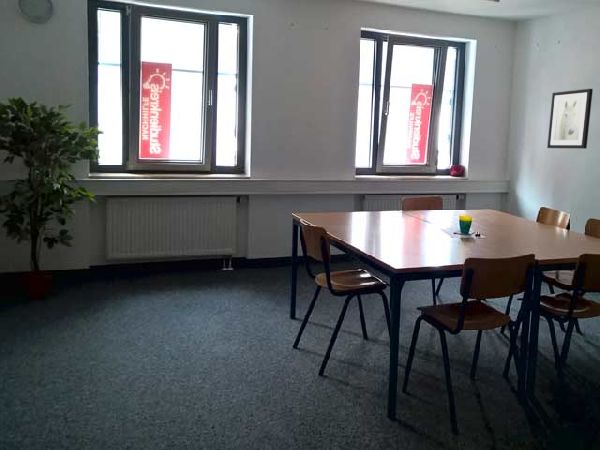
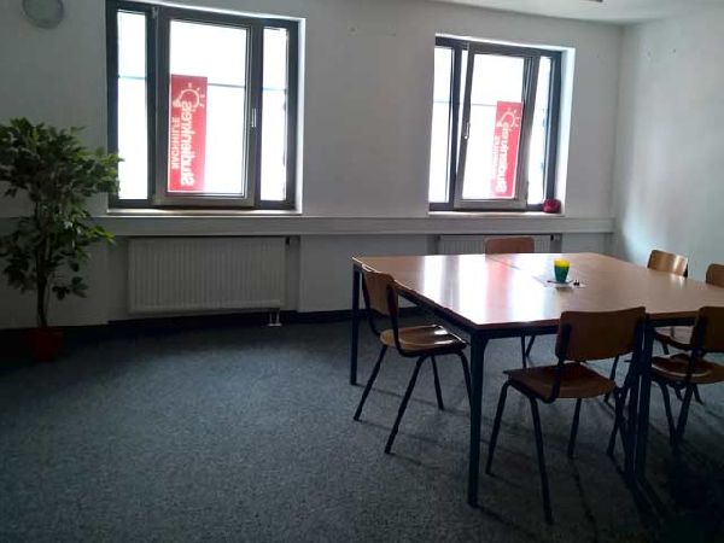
- wall art (568, 119)
